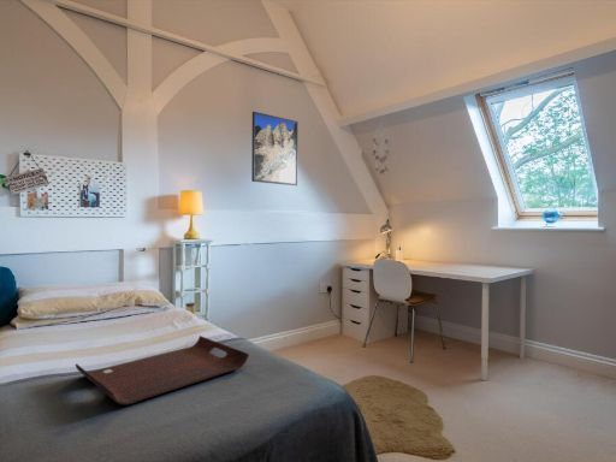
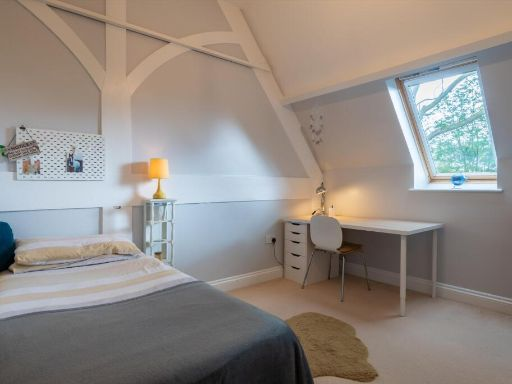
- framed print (276, 149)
- serving tray (165, 365)
